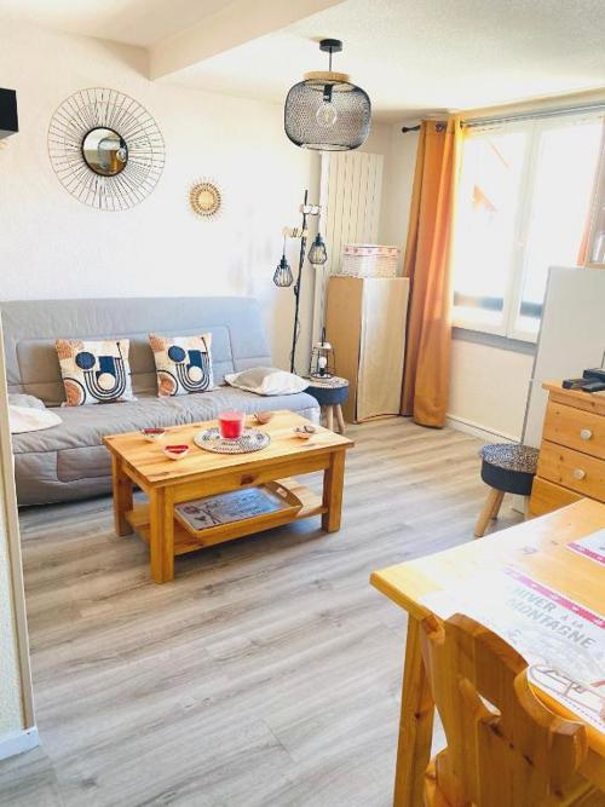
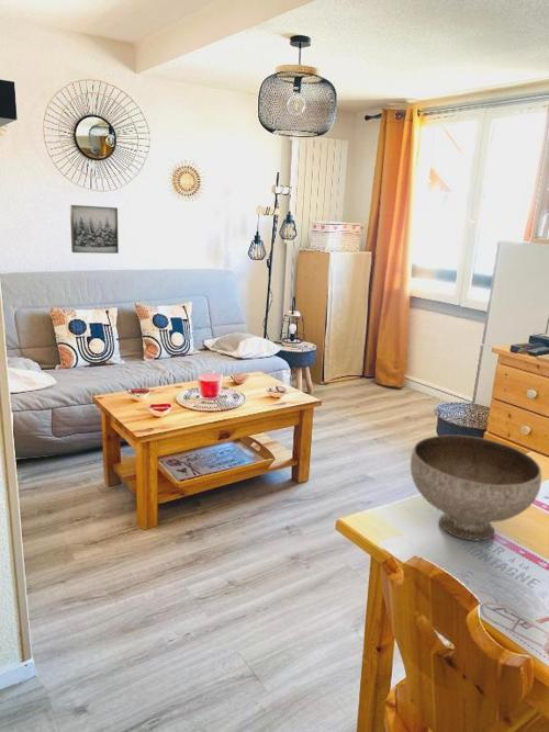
+ bowl (470, 492)
+ wall art (94, 229)
